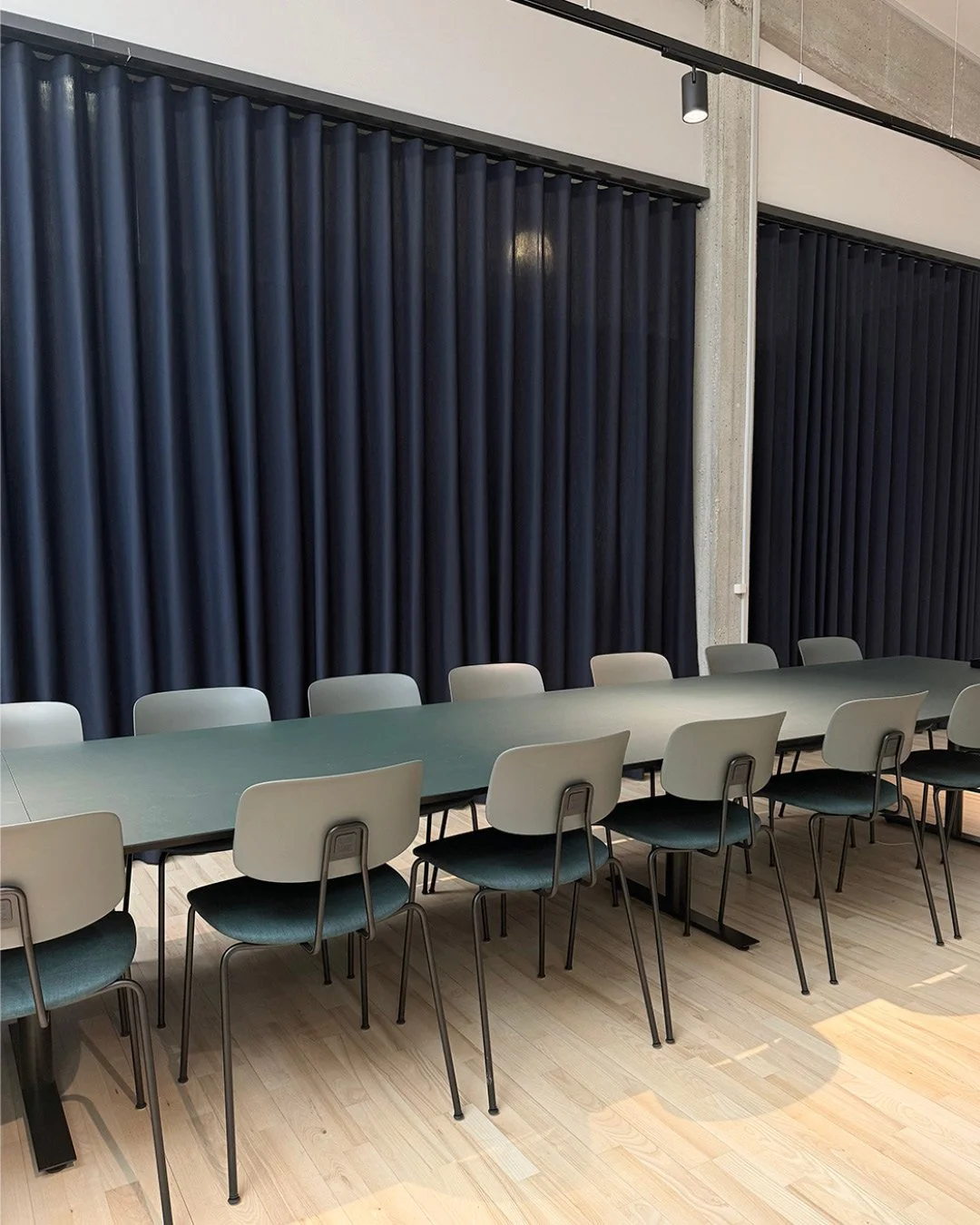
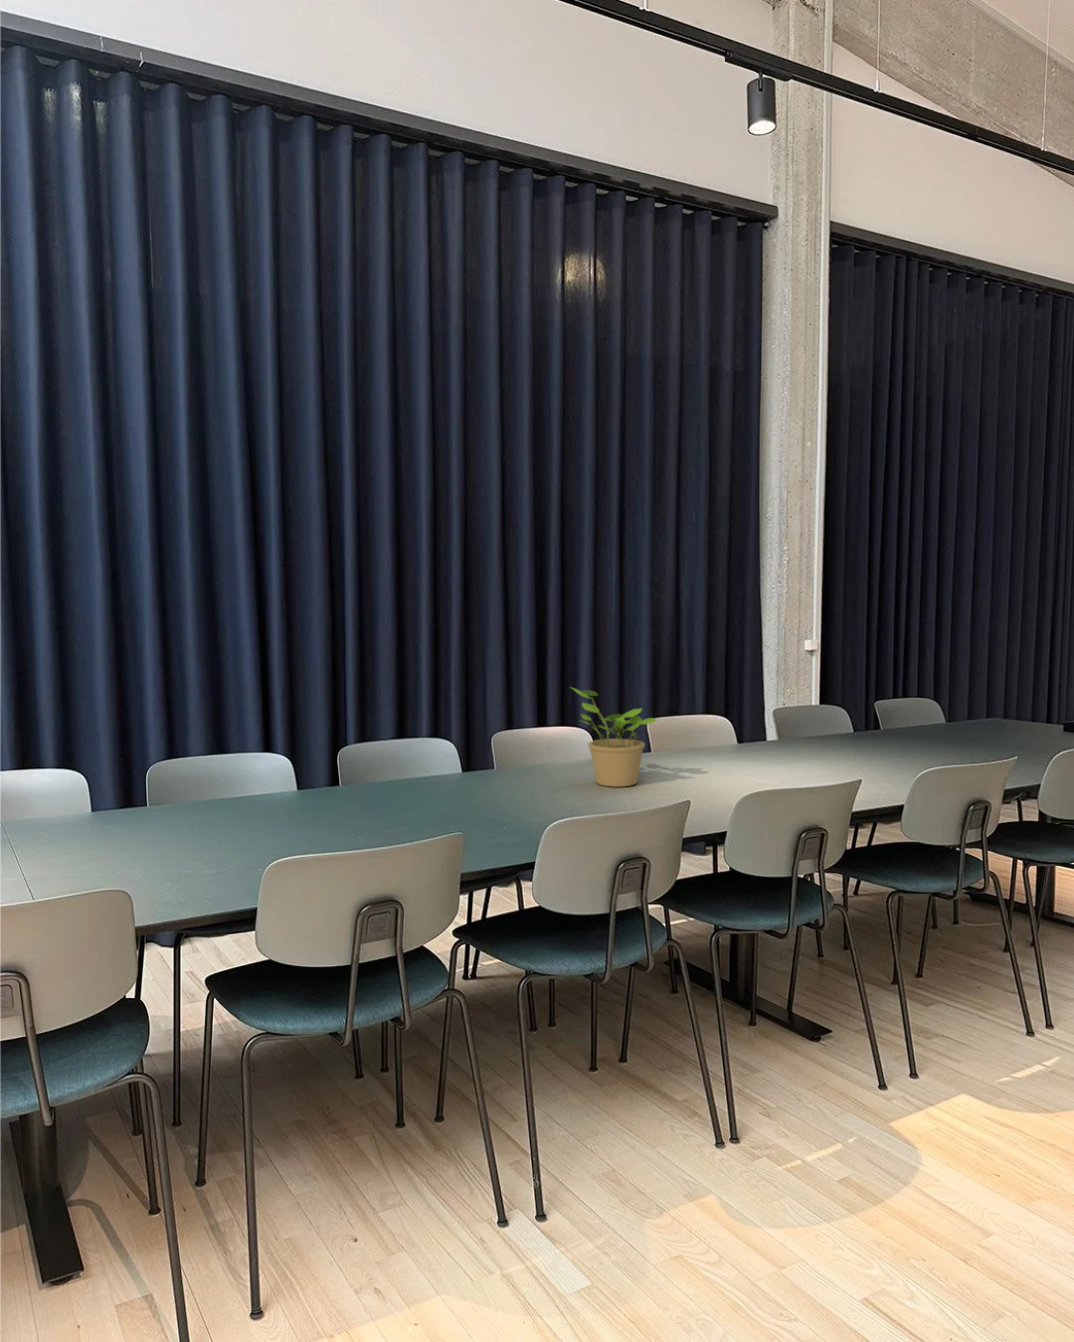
+ potted plant (615, 735)
